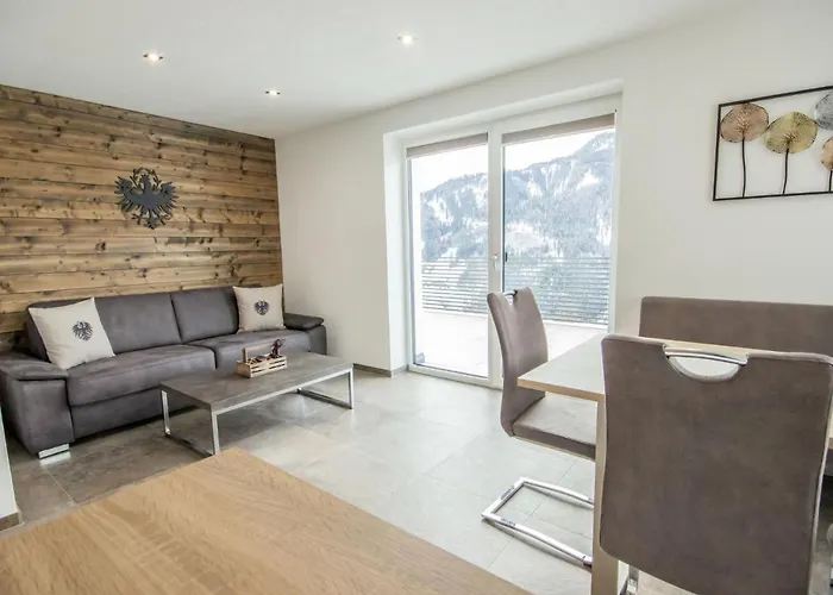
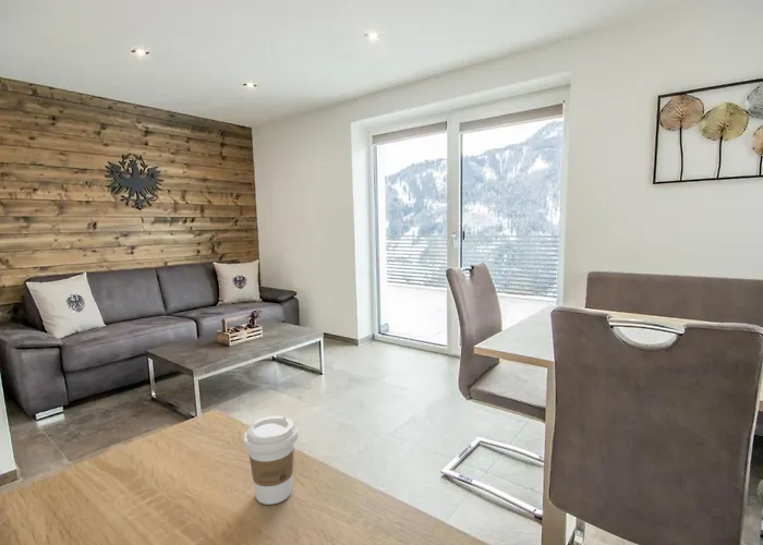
+ coffee cup (271, 459)
